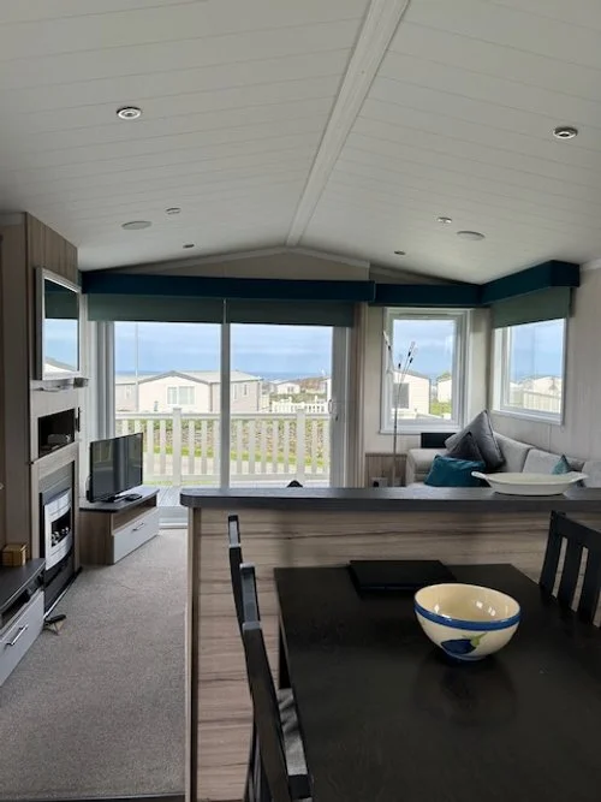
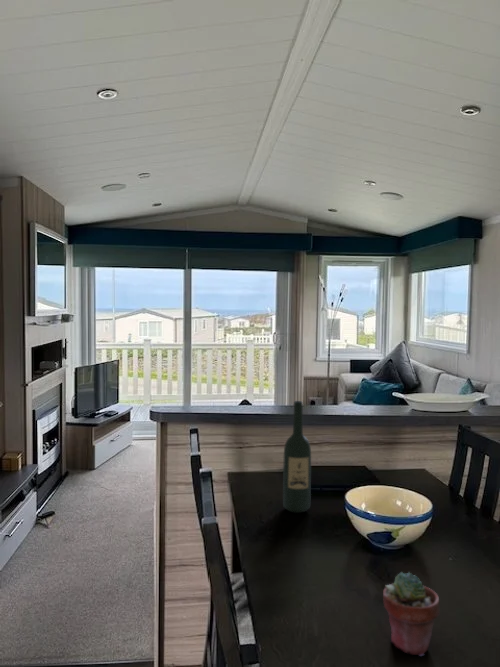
+ wine bottle (297, 455)
+ potted succulent (410, 608)
